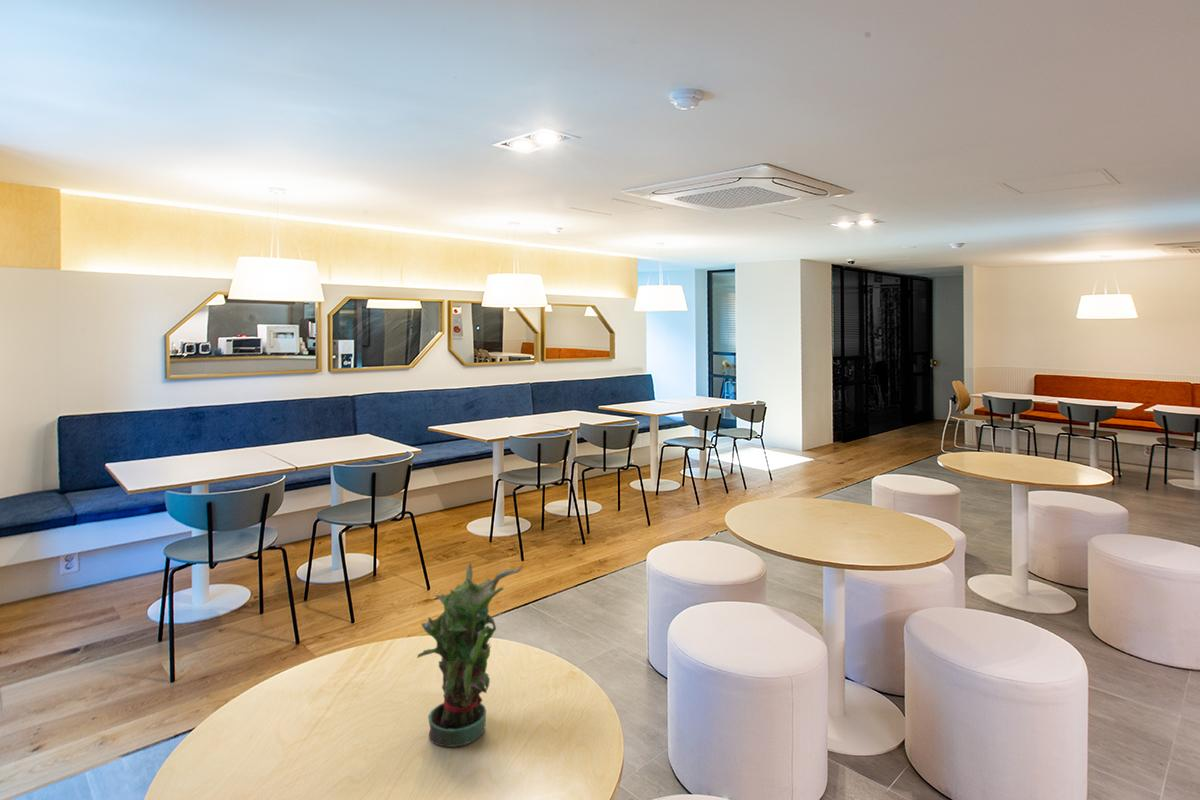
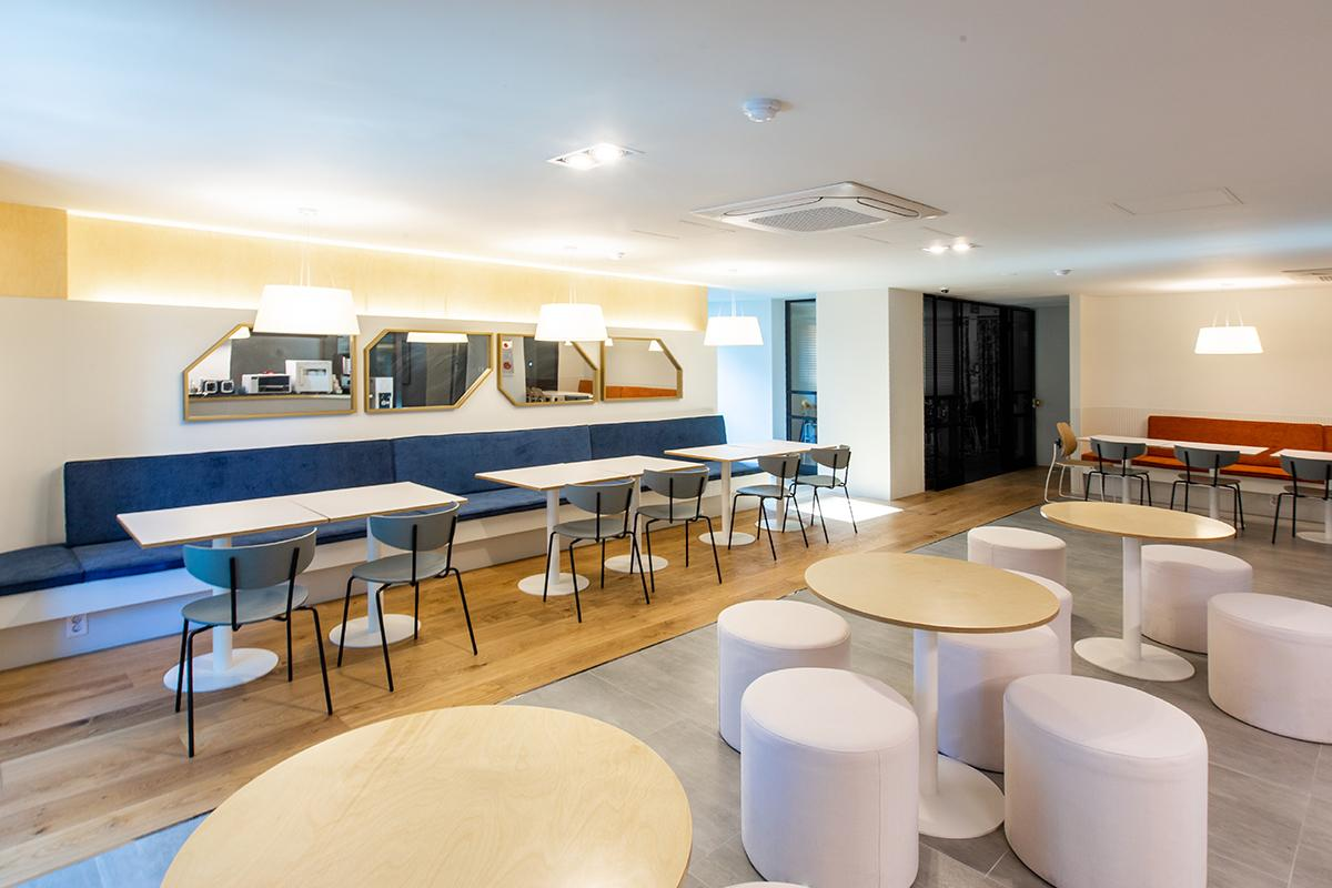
- potted plant (471, 651)
